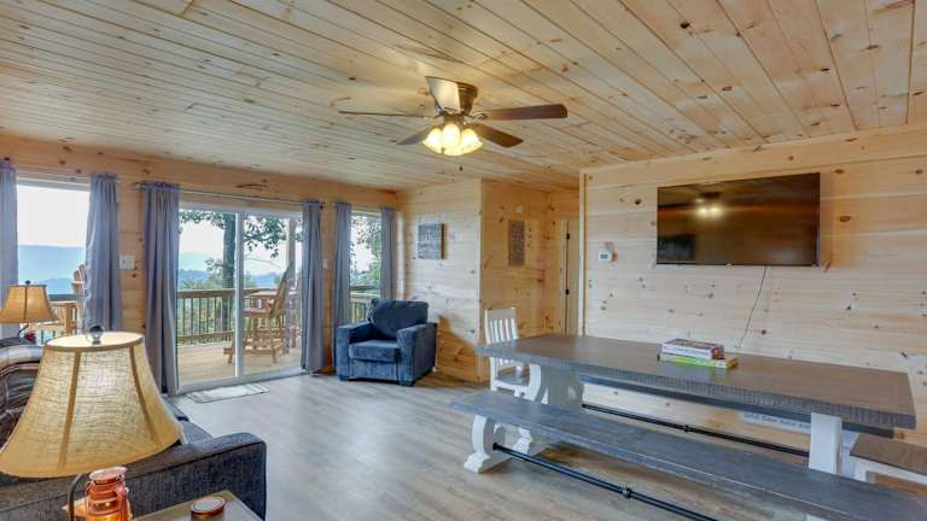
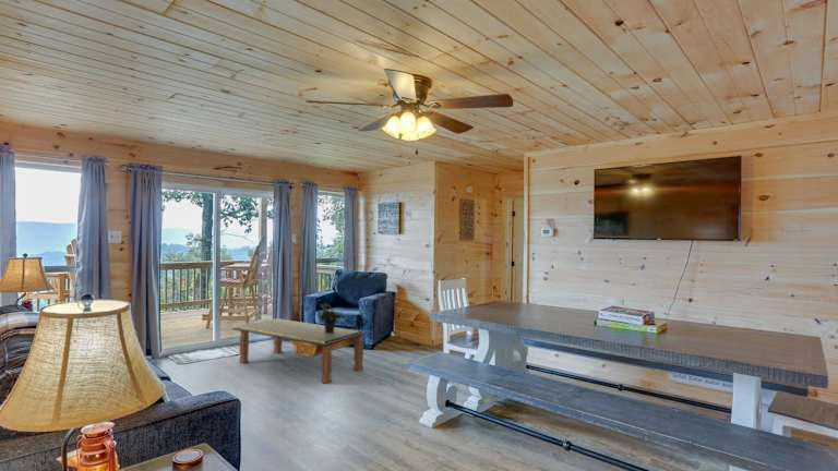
+ coffee table (296, 347)
+ potted plant (331, 317)
